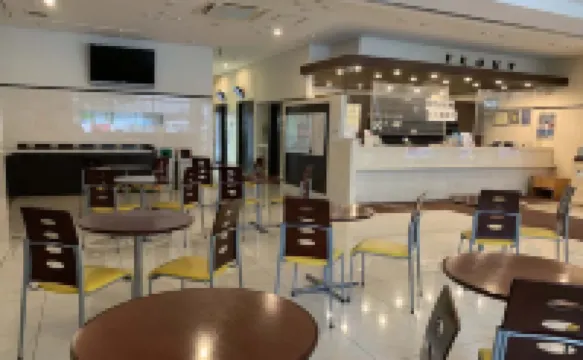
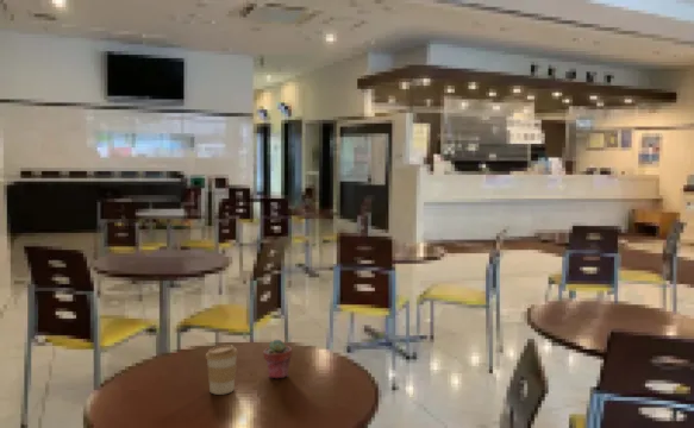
+ potted succulent (277, 357)
+ coffee cup (221, 369)
